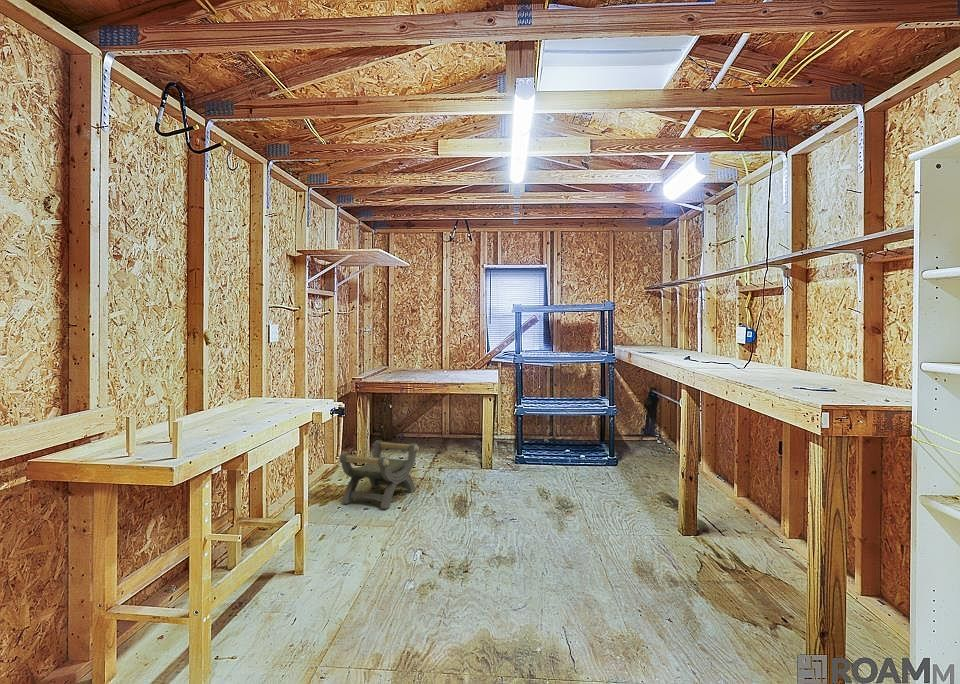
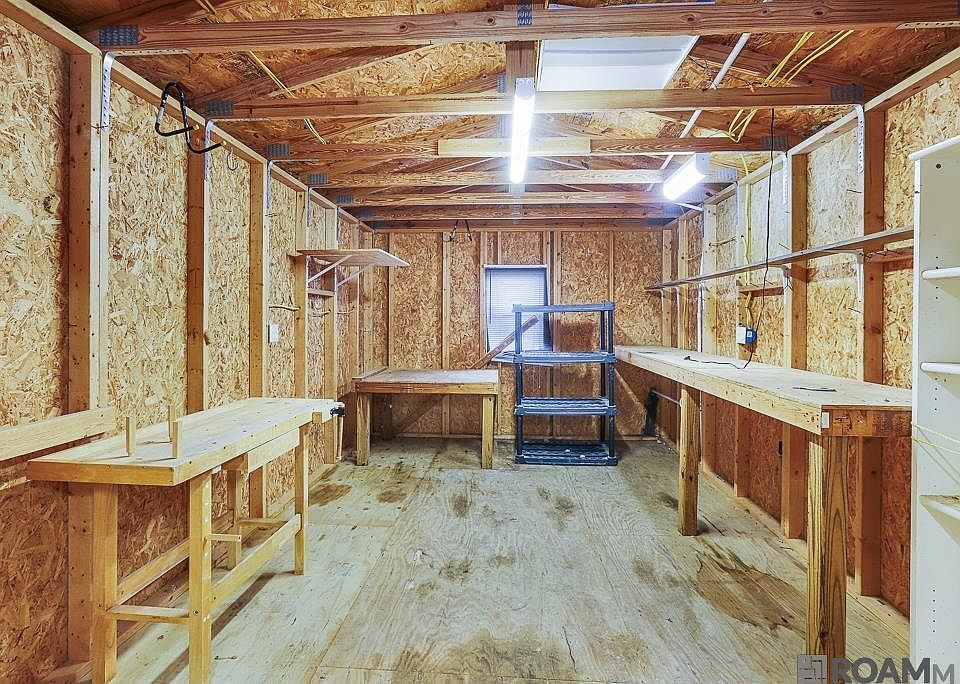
- stool (380, 472)
